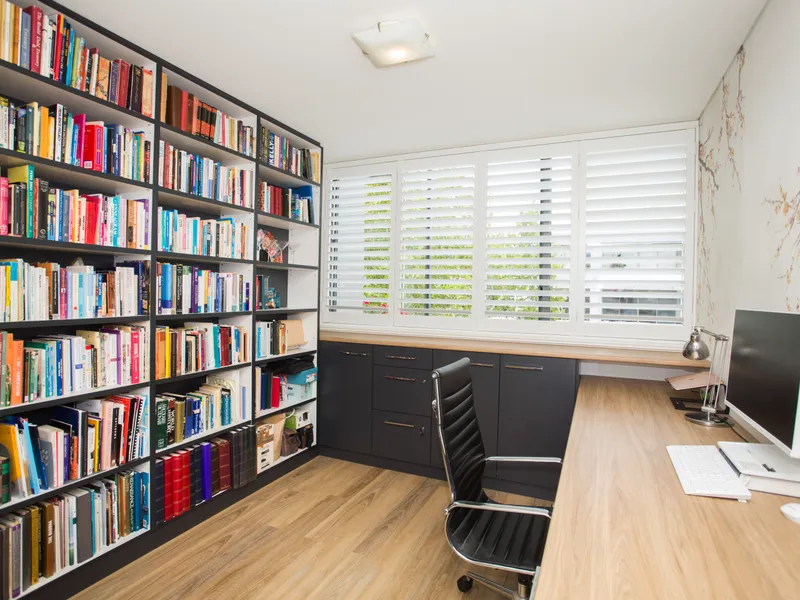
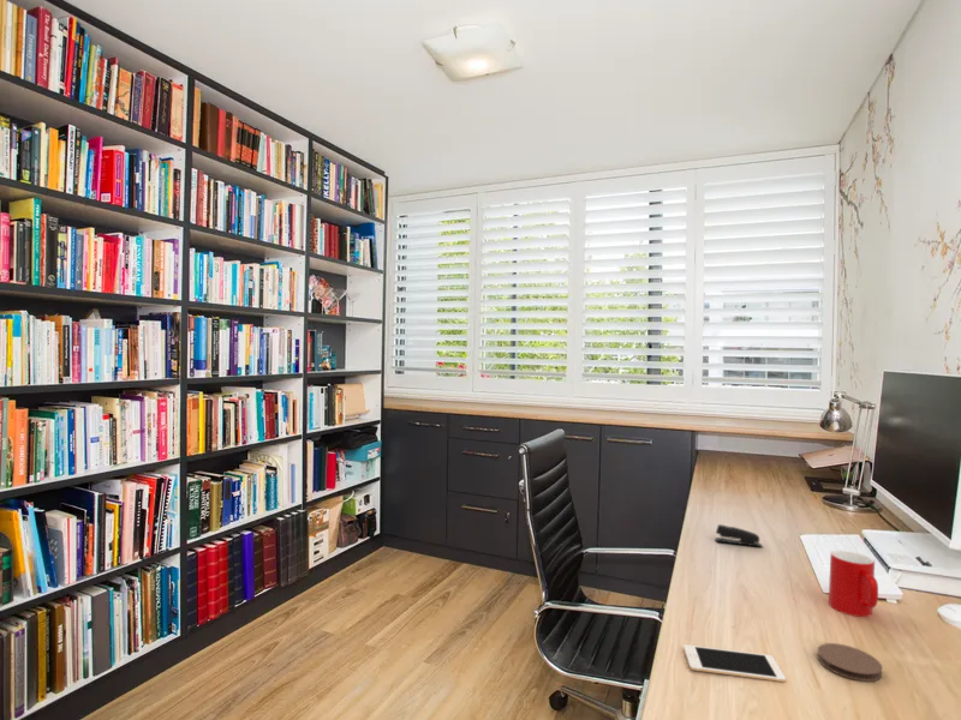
+ coaster (848, 661)
+ cup (853, 586)
+ cell phone (732, 662)
+ stapler (738, 535)
